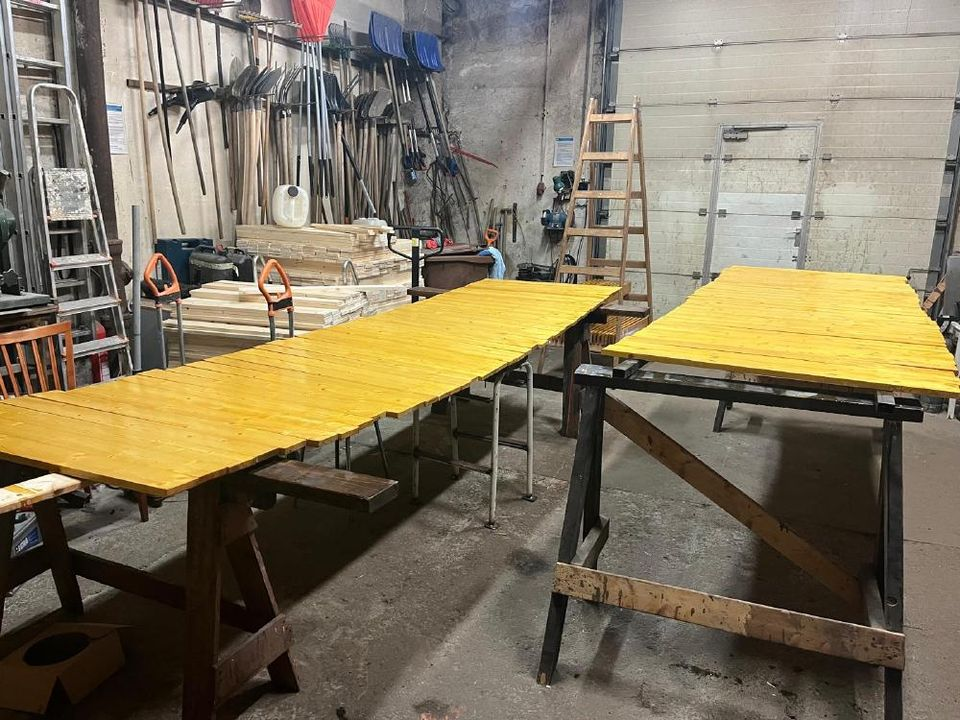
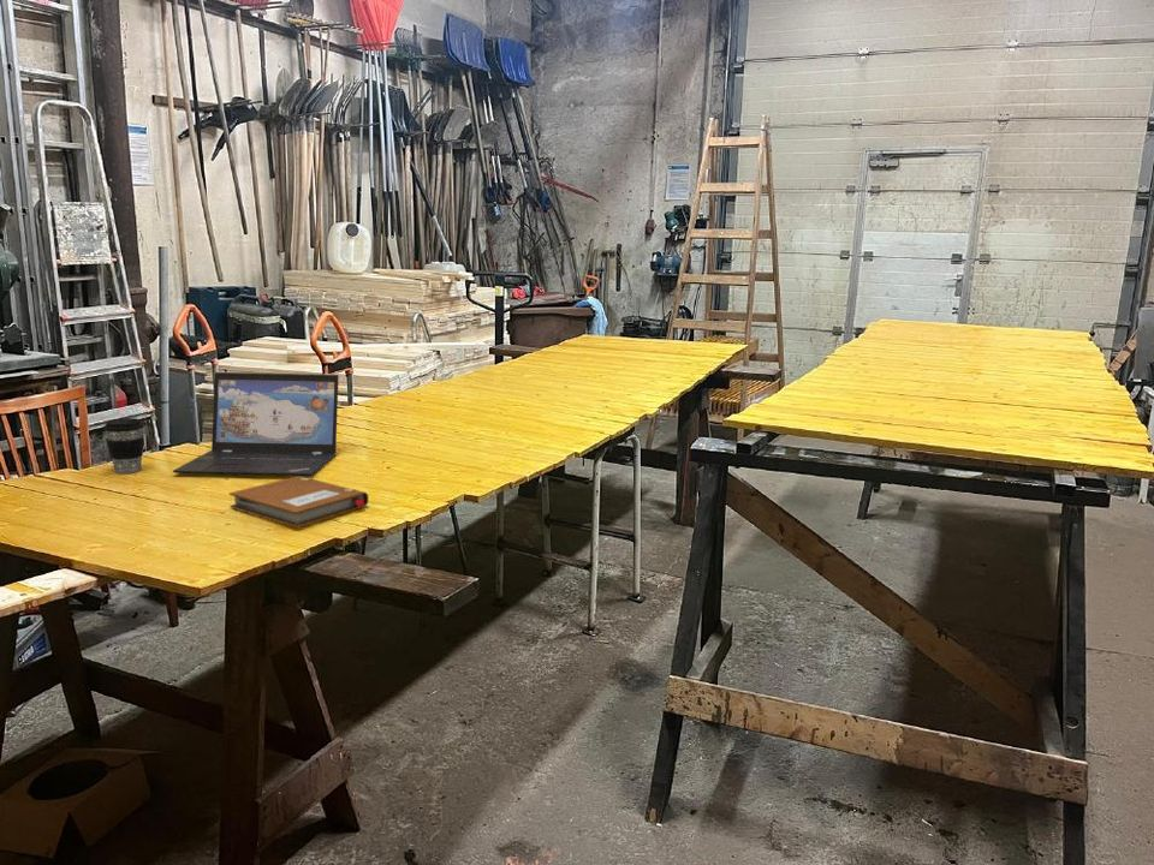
+ coffee cup (125, 446)
+ notebook (302, 500)
+ laptop (260, 422)
